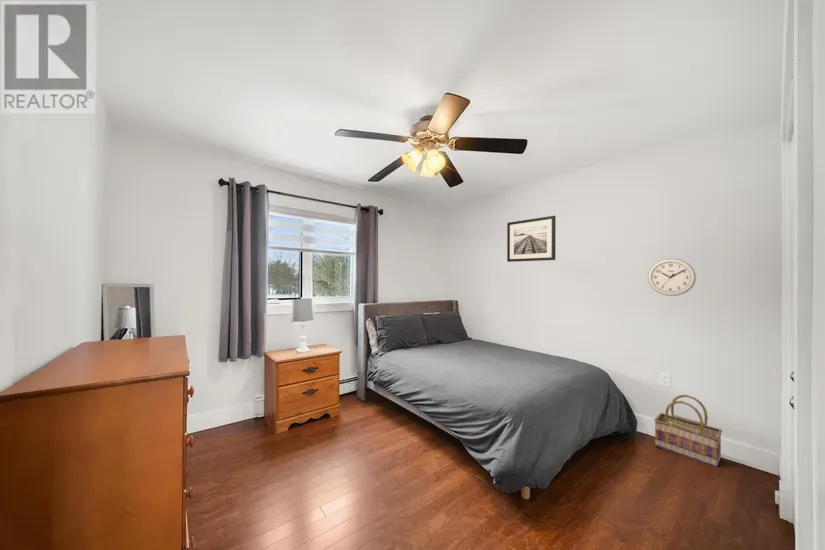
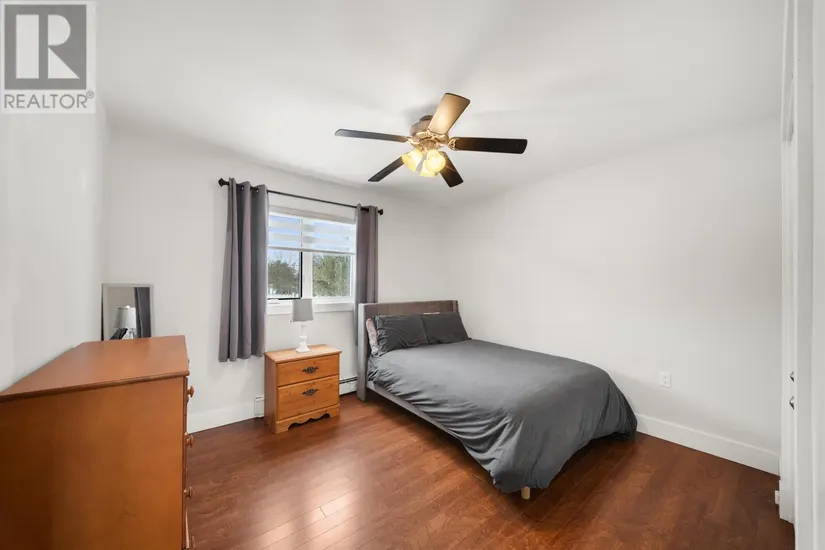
- wall clock (670, 277)
- basket (686, 425)
- wall art (529, 240)
